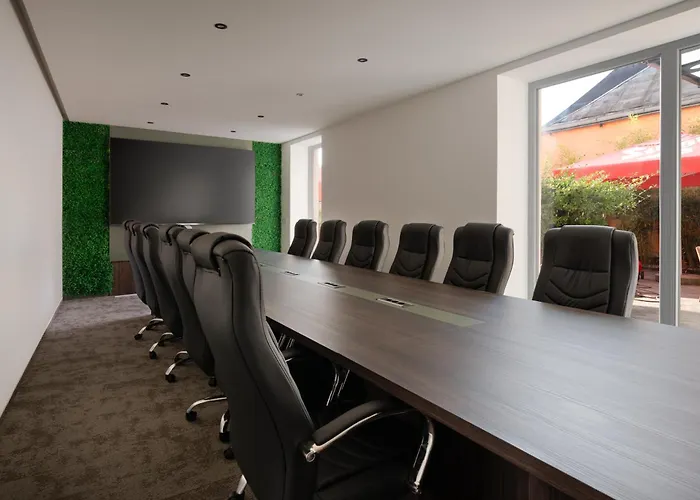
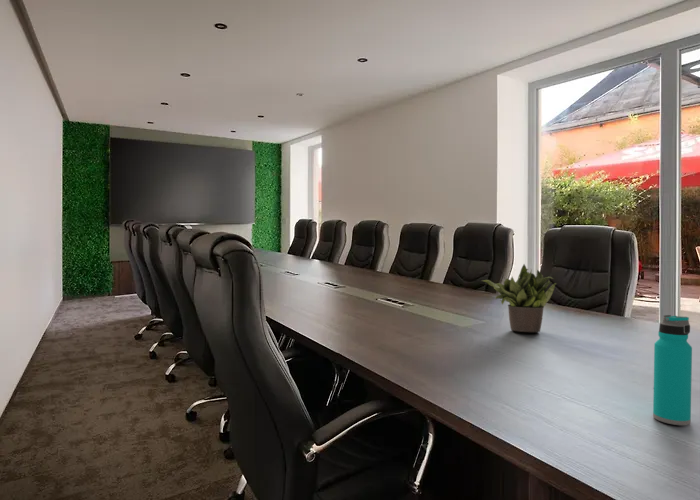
+ water bottle (672, 367)
+ potted plant (516, 296)
